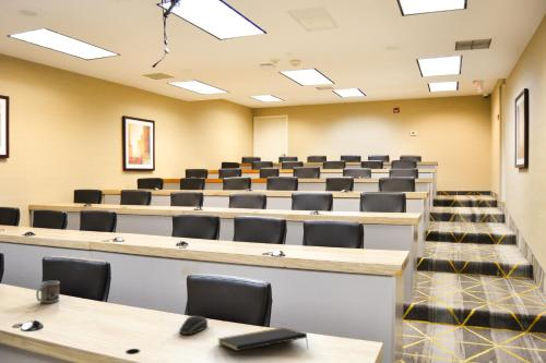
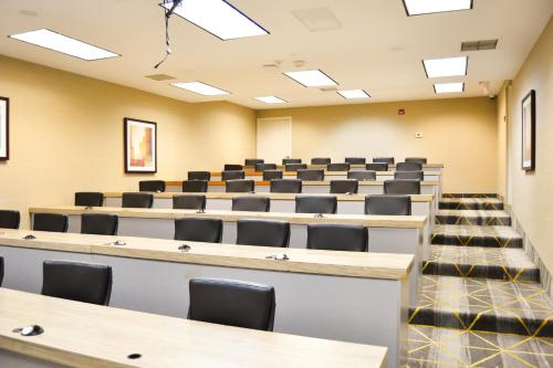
- computer mouse (193, 323)
- notepad (261, 338)
- cup (47, 292)
